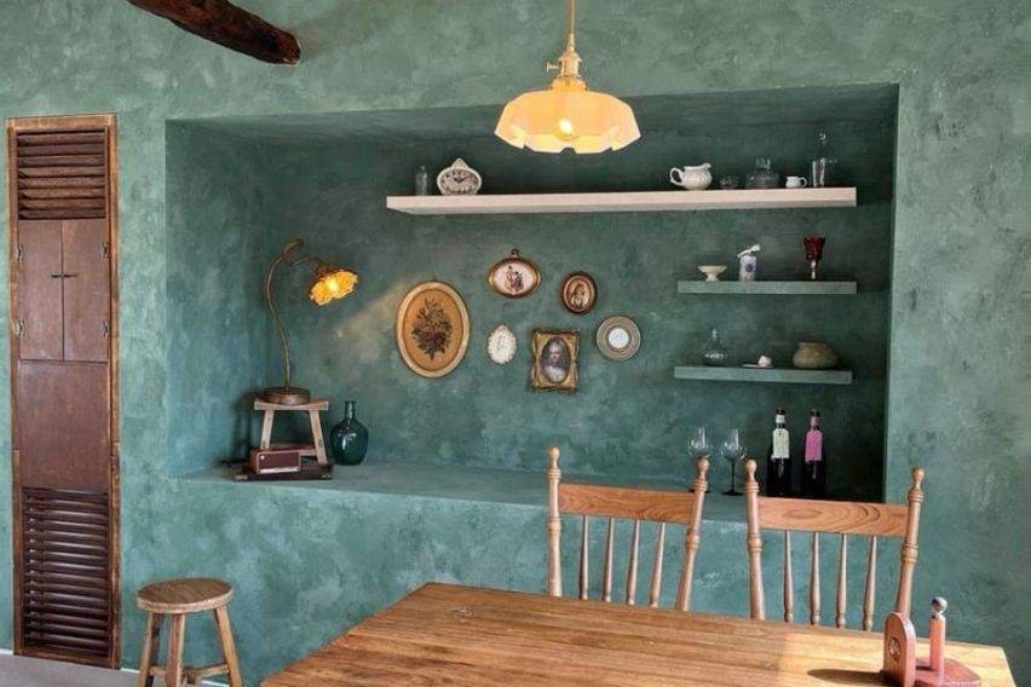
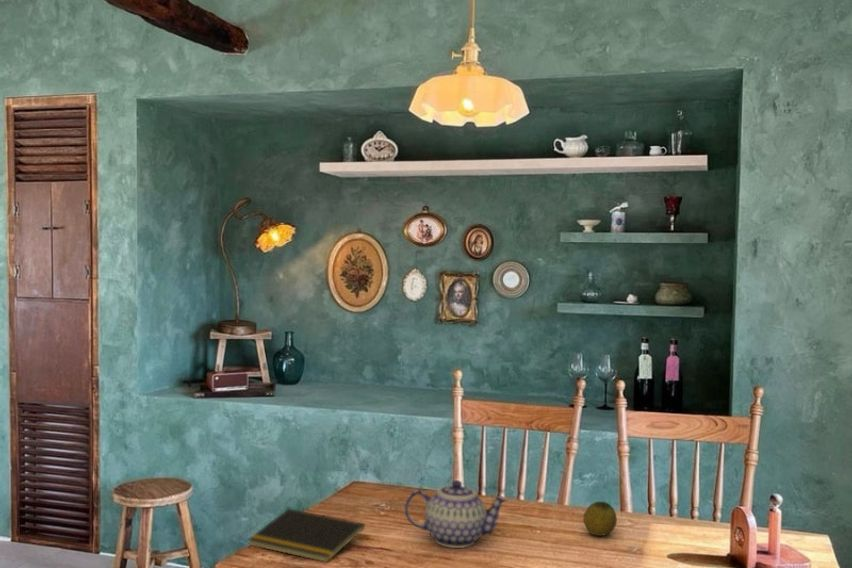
+ fruit (599, 518)
+ teapot (456, 510)
+ notepad (306, 533)
